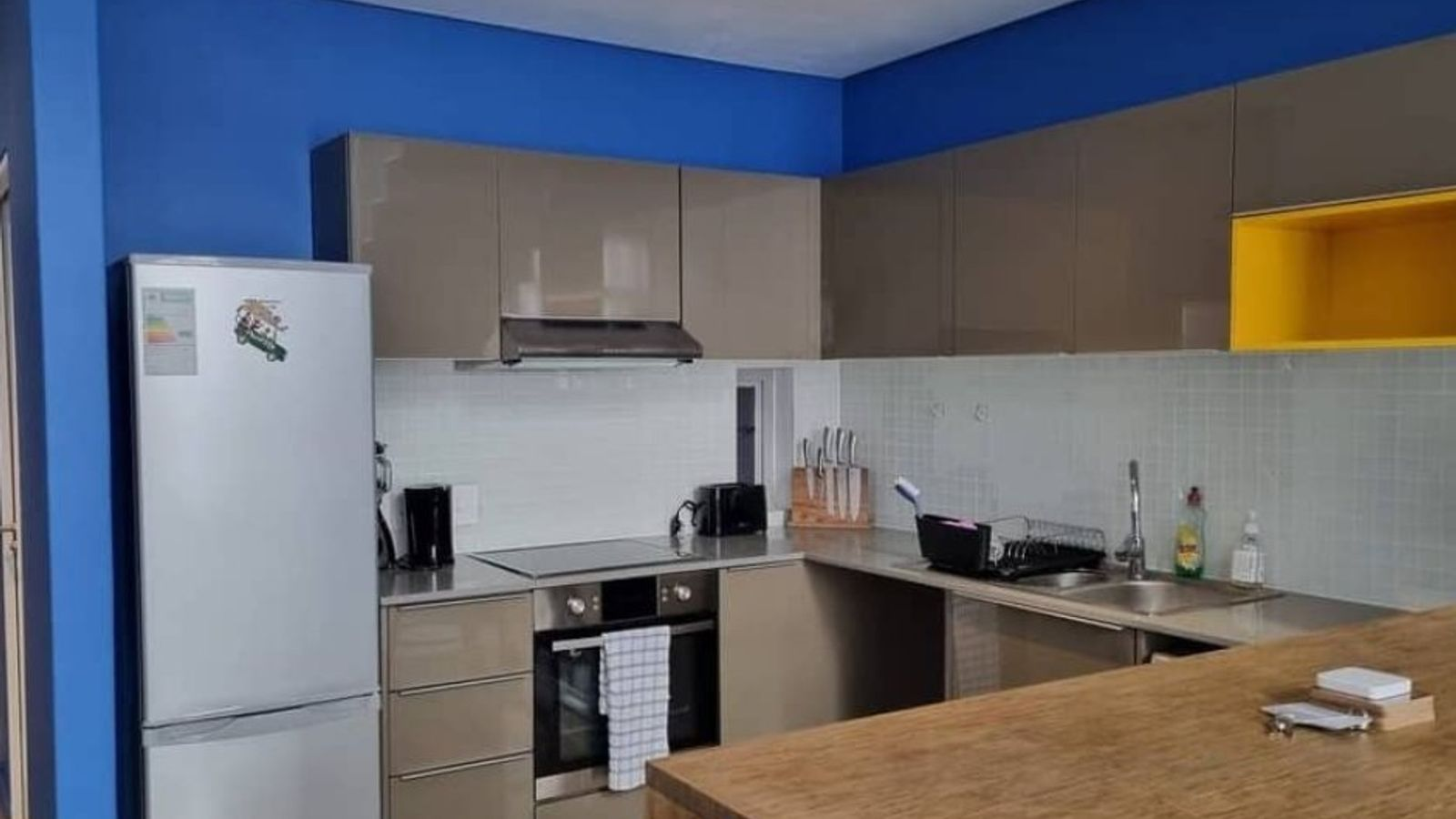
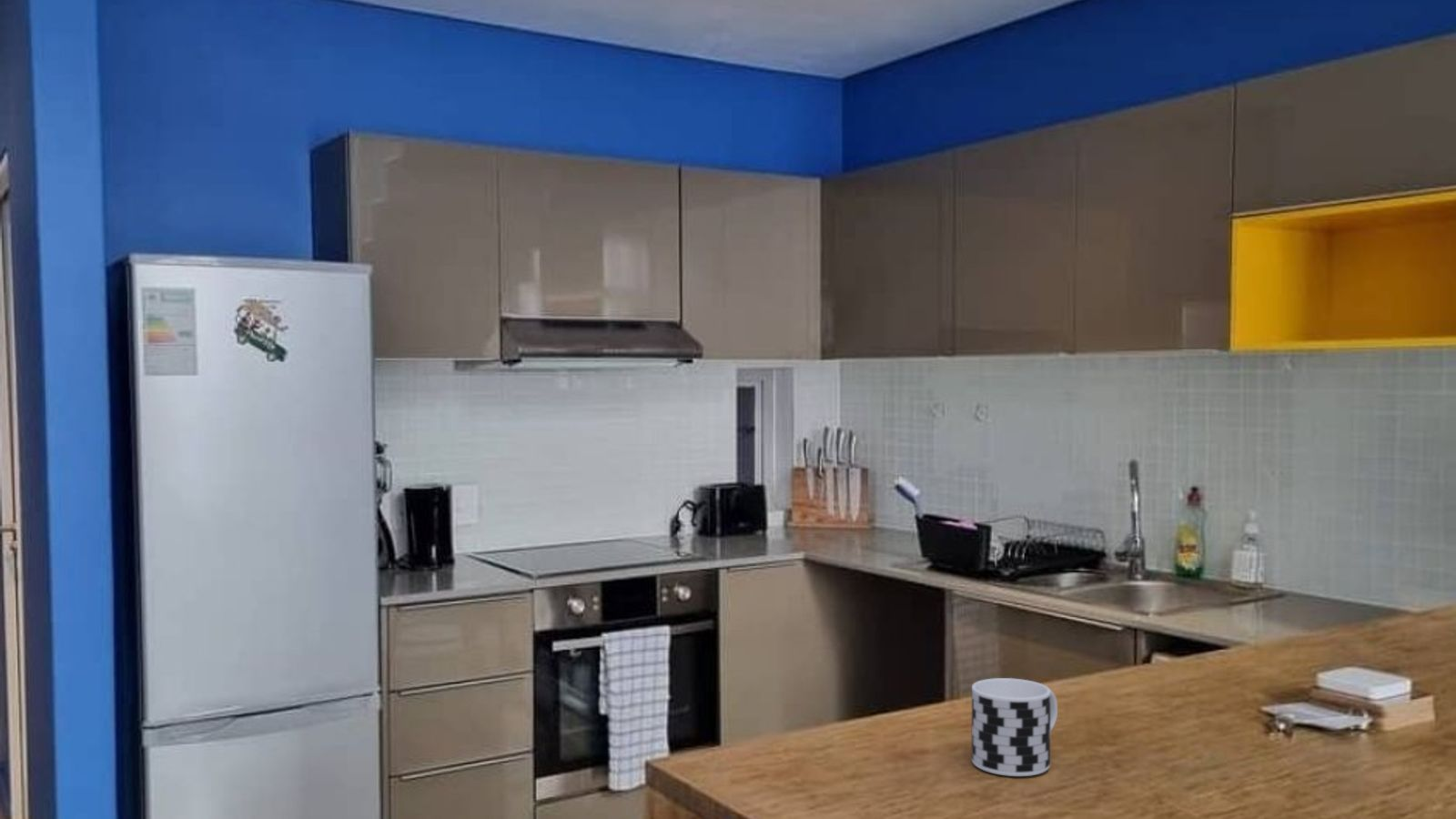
+ cup (1019, 723)
